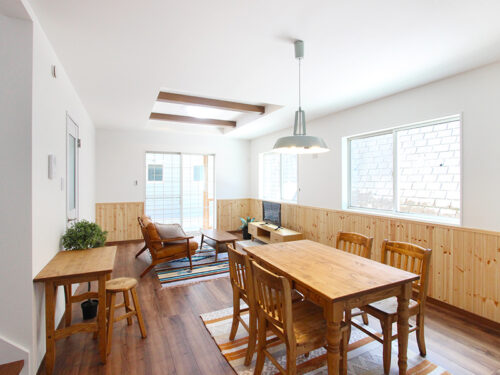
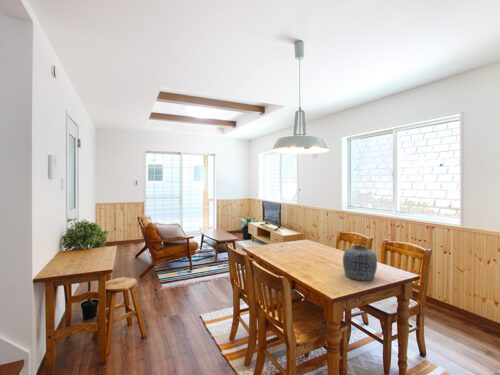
+ vase (359, 261)
